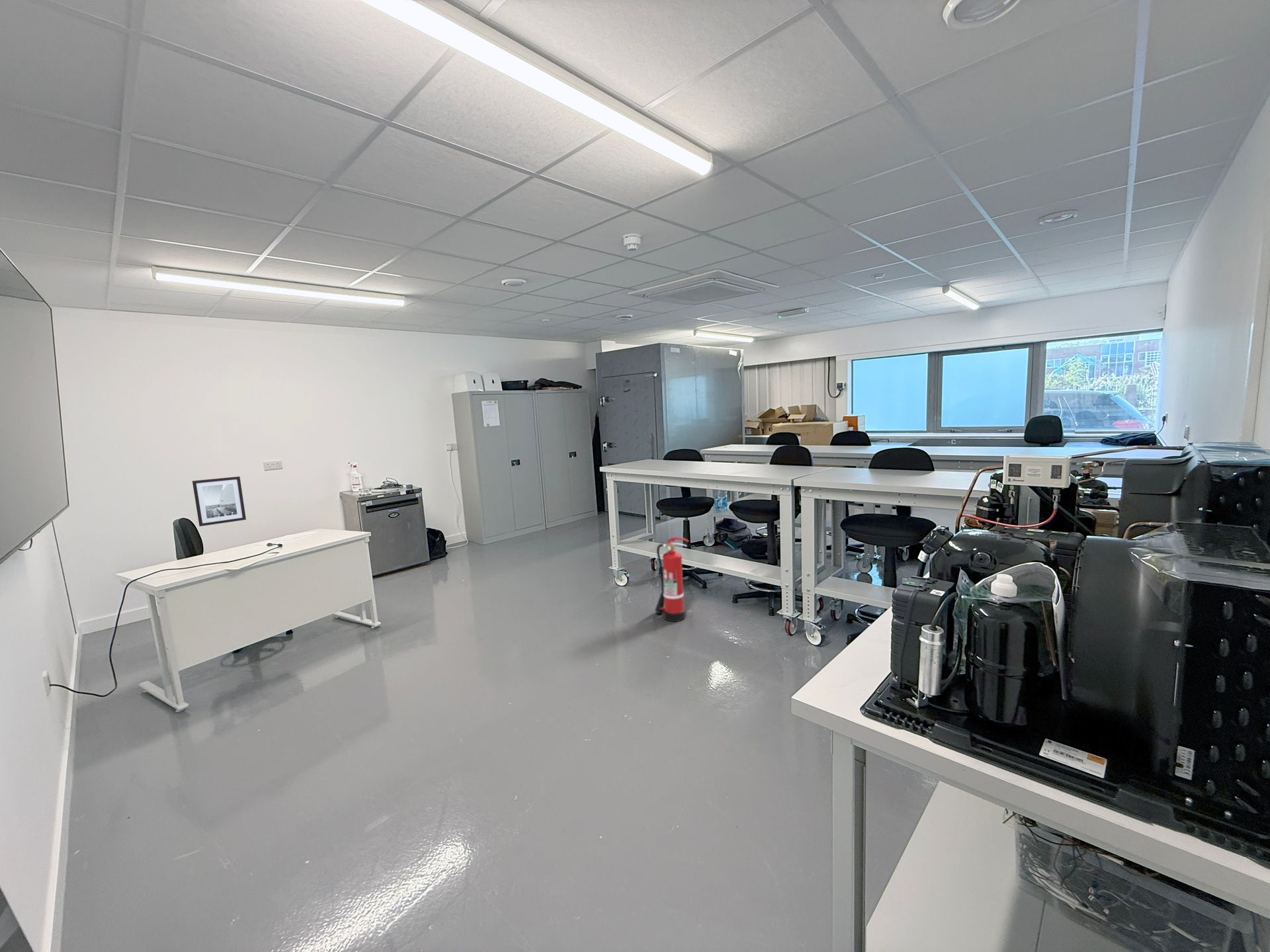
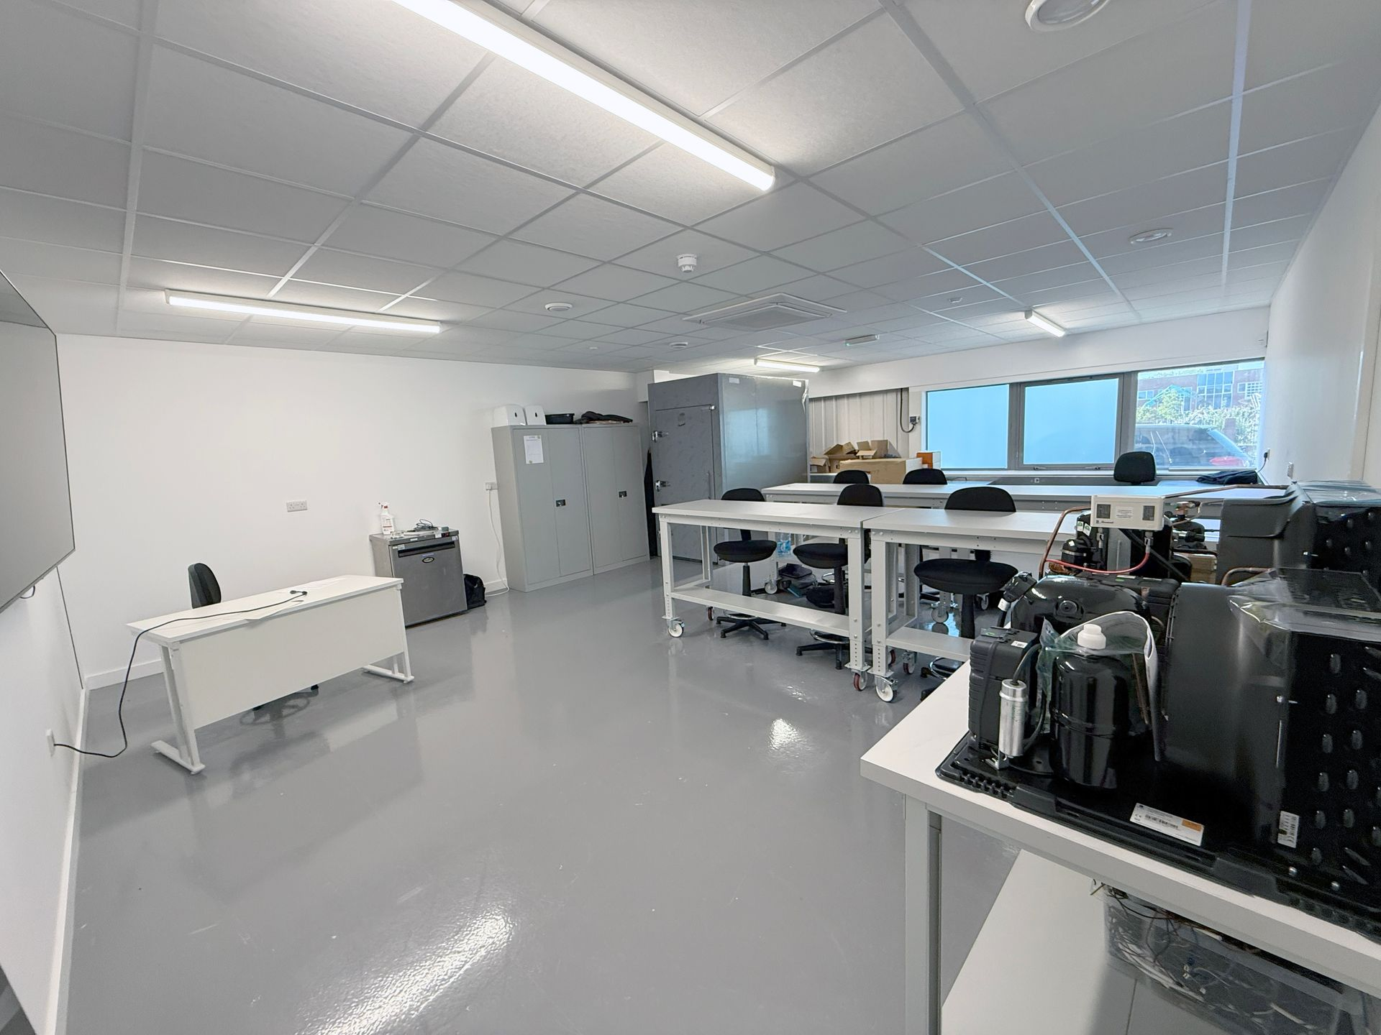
- fire extinguisher (671, 576)
- wall art (220, 500)
